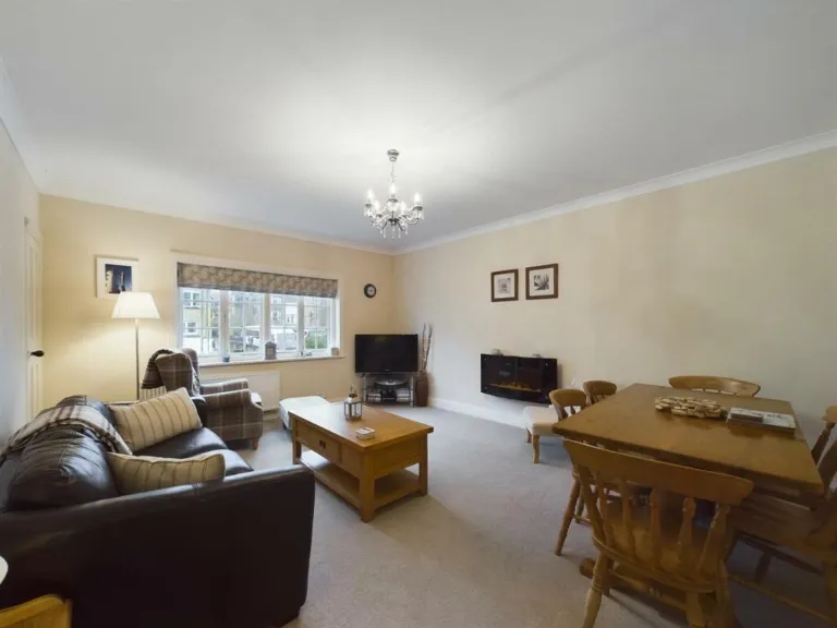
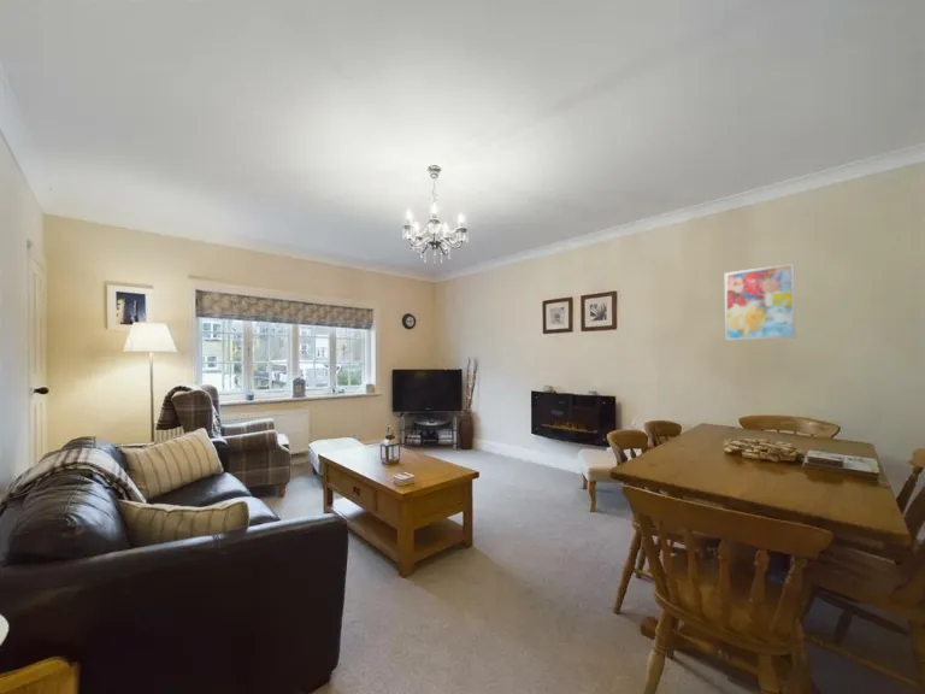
+ wall art (758, 304)
